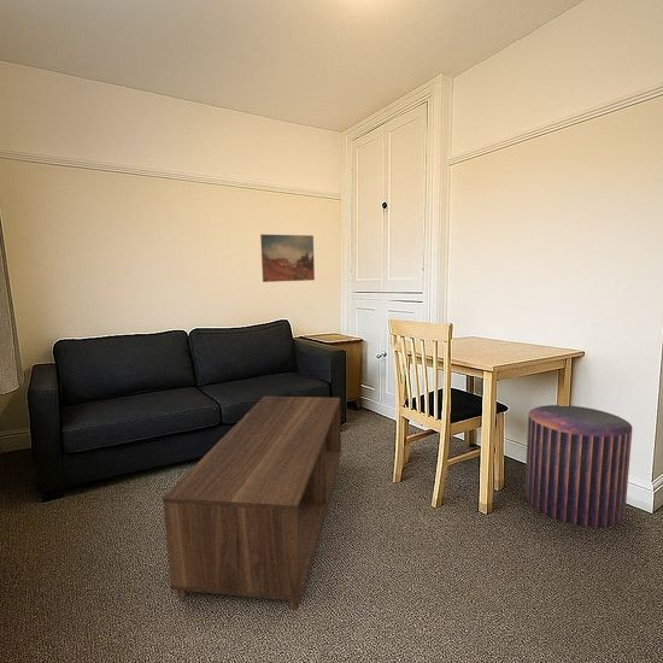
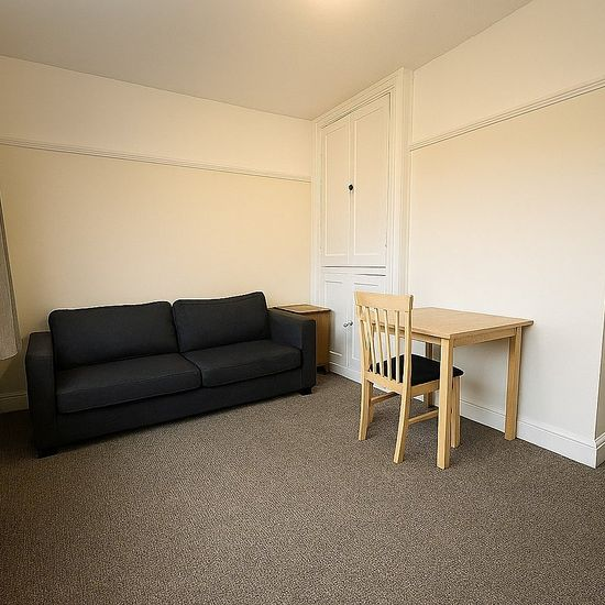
- coffee table (277, 475)
- pouf (575, 460)
- wall art (288, 258)
